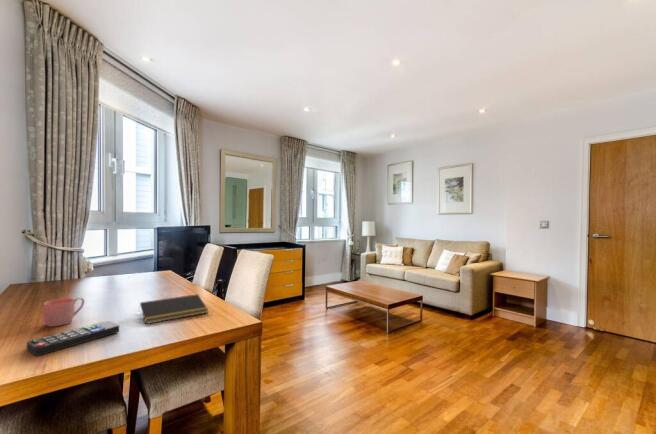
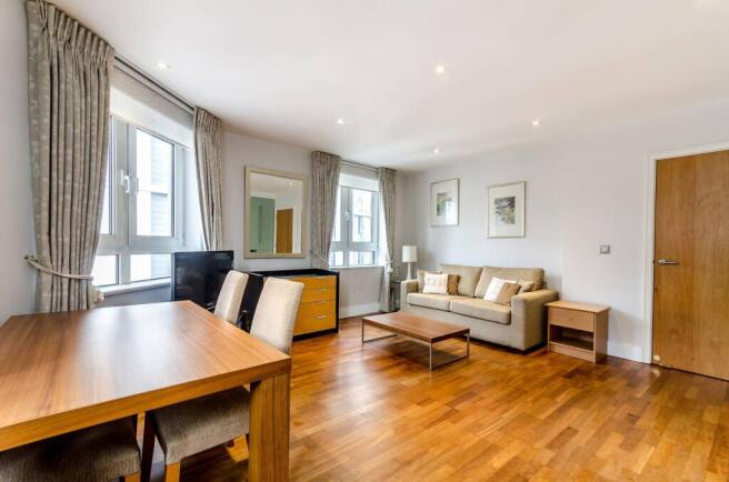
- mug (64, 311)
- remote control (76, 335)
- notepad (174, 307)
